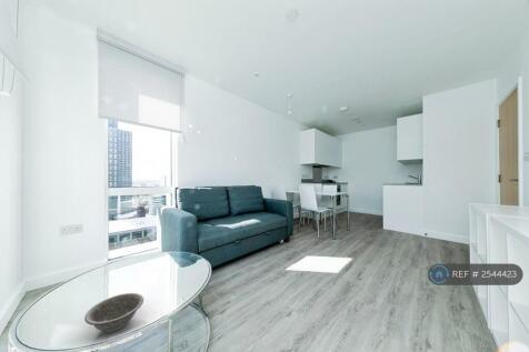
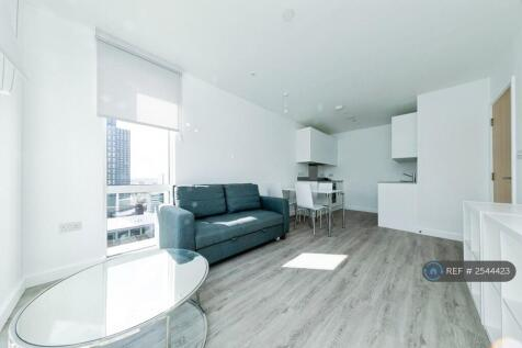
- decorative bowl (116, 315)
